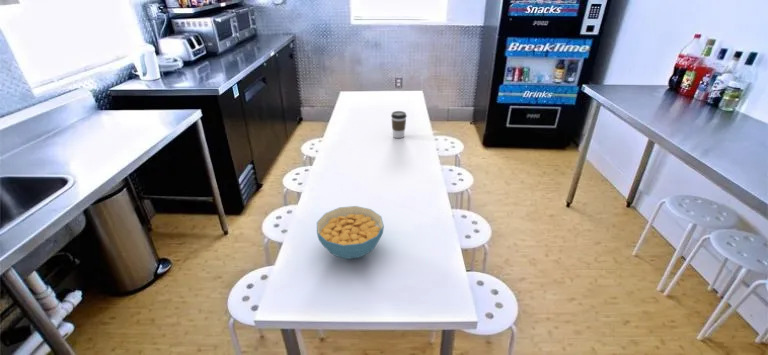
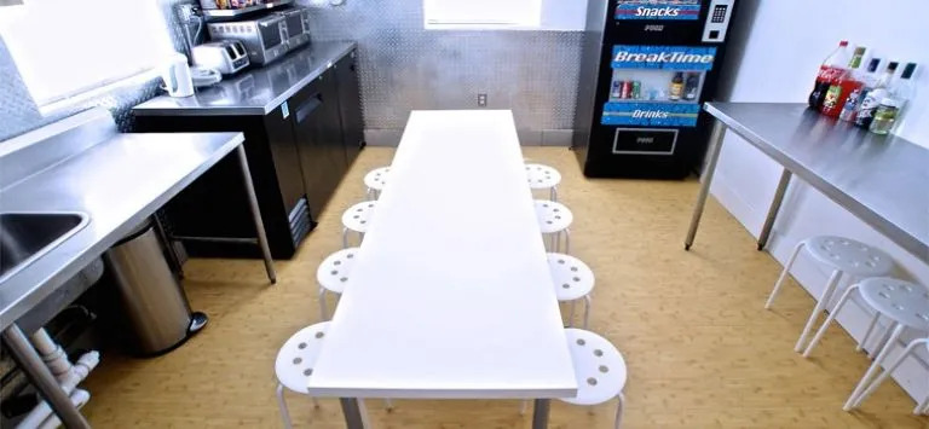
- cereal bowl (350, 237)
- coffee cup (398, 124)
